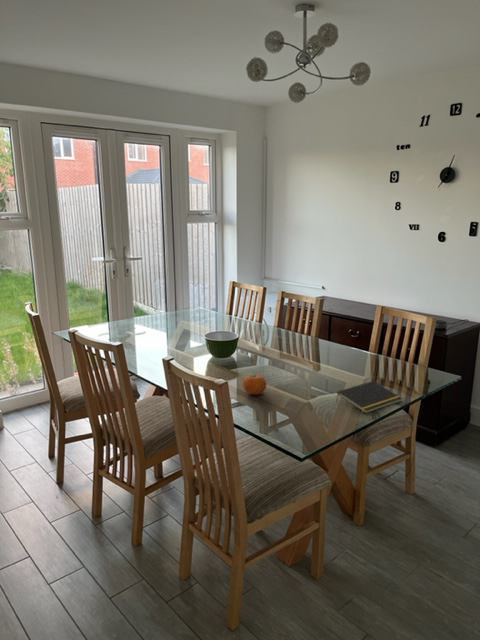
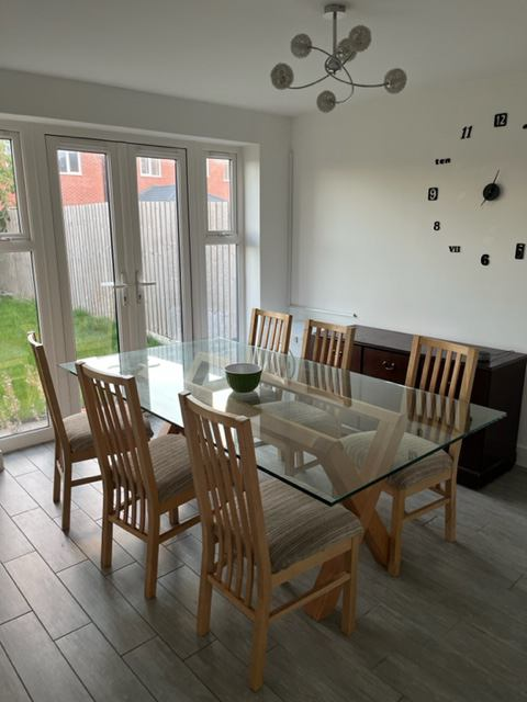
- fruit (254, 384)
- notepad (369, 396)
